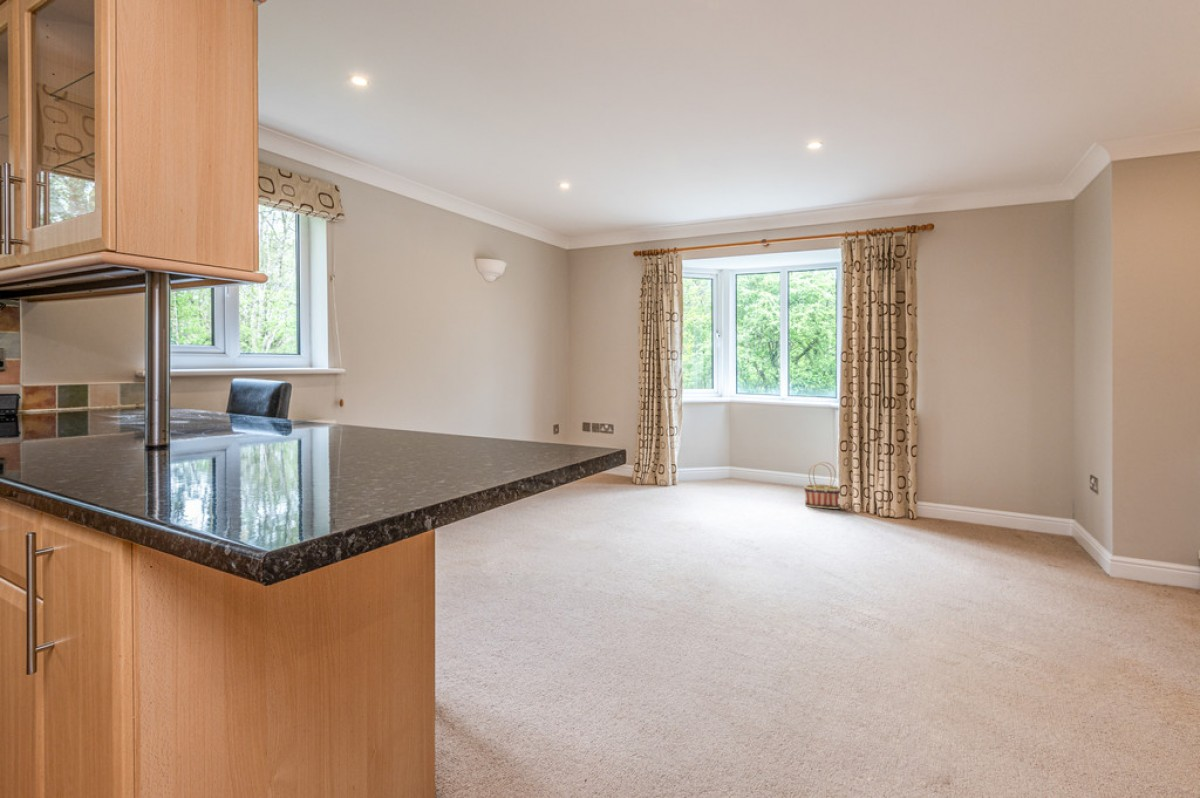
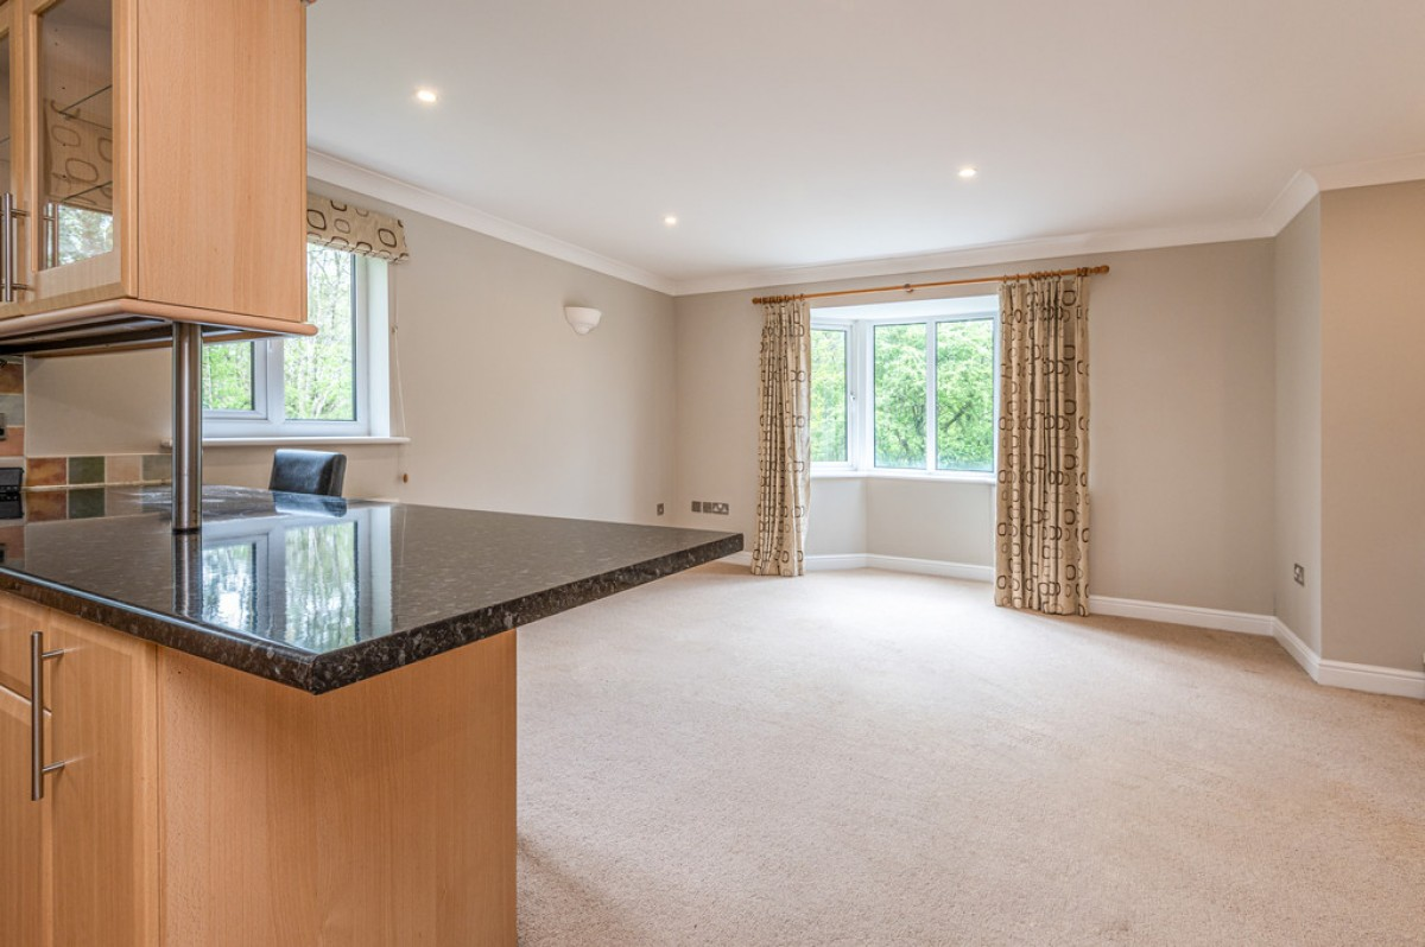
- basket (822, 485)
